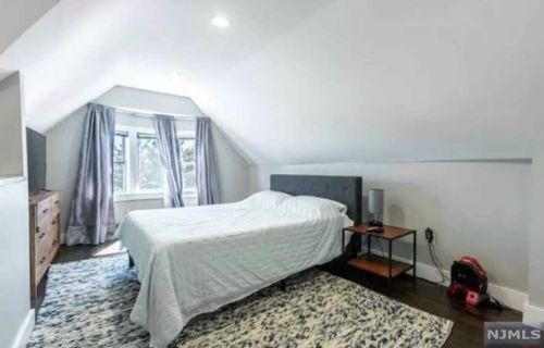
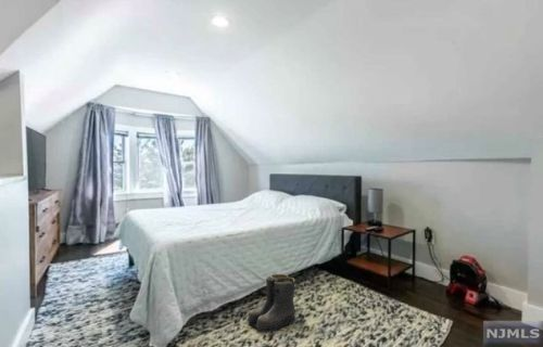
+ boots (272, 299)
